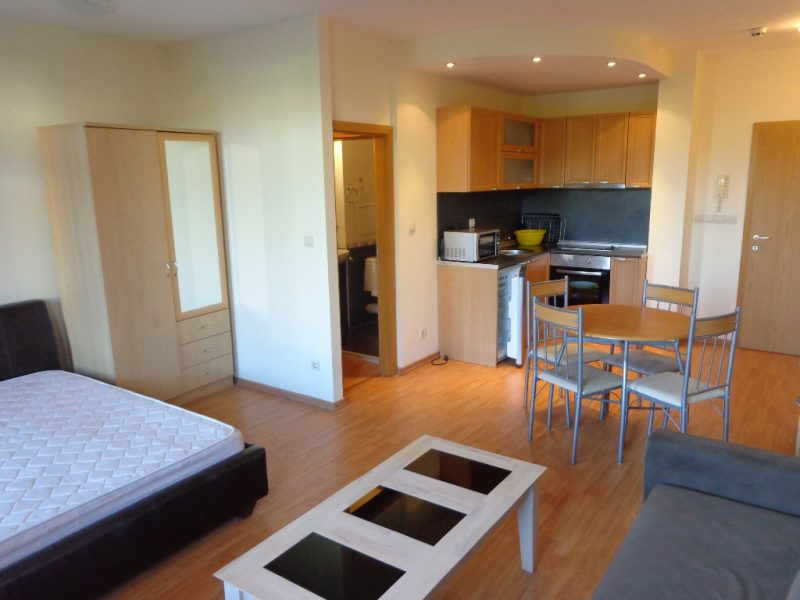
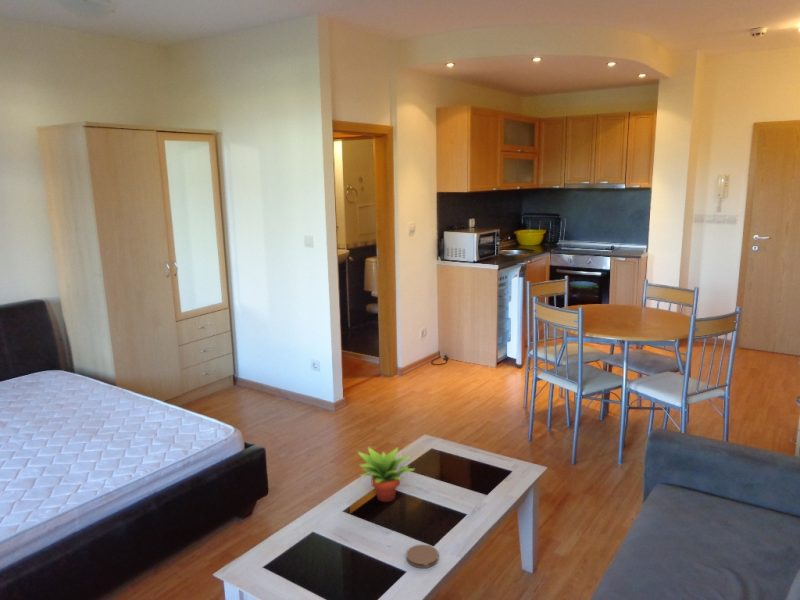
+ coaster (422, 556)
+ succulent plant (383, 474)
